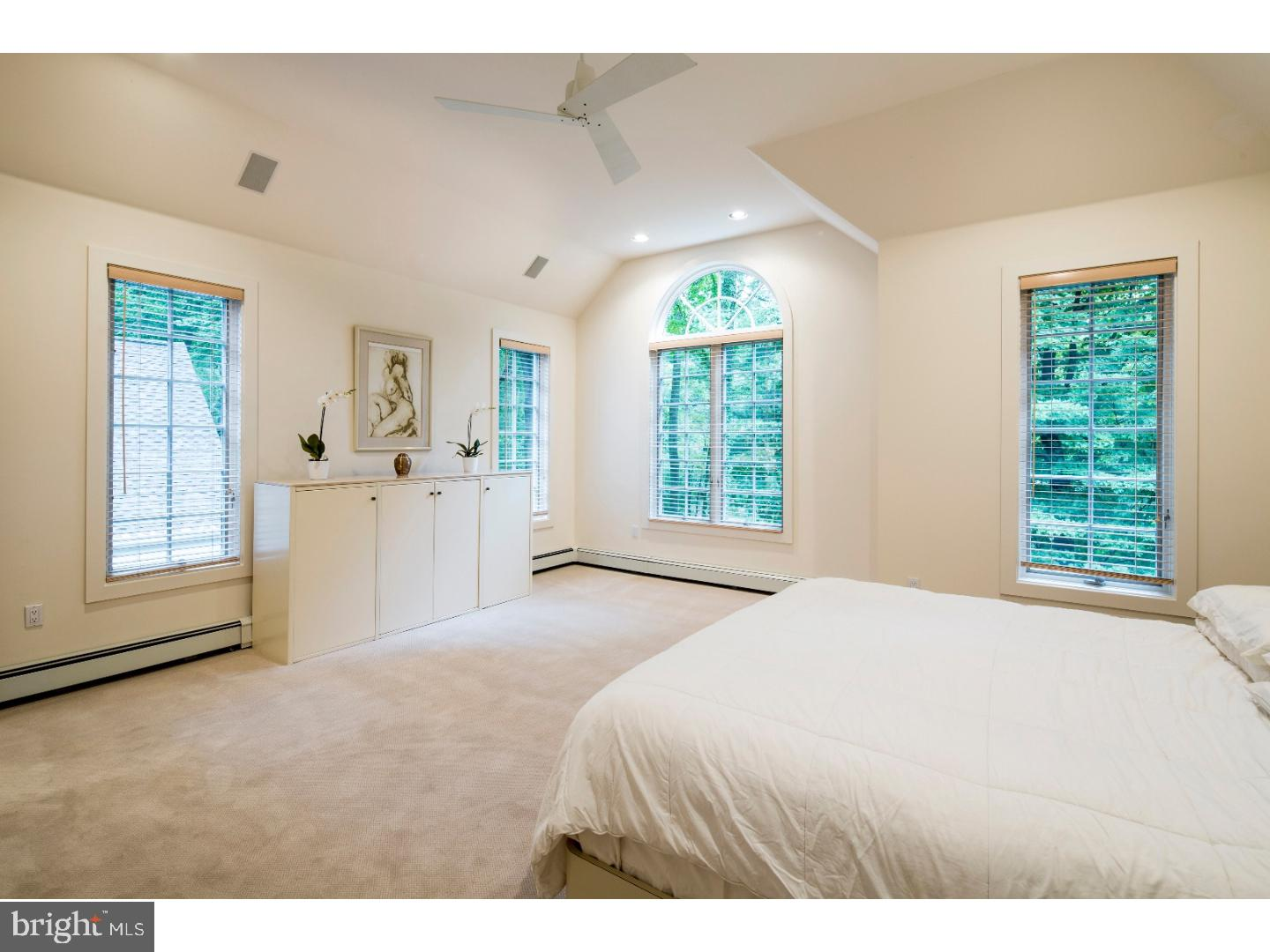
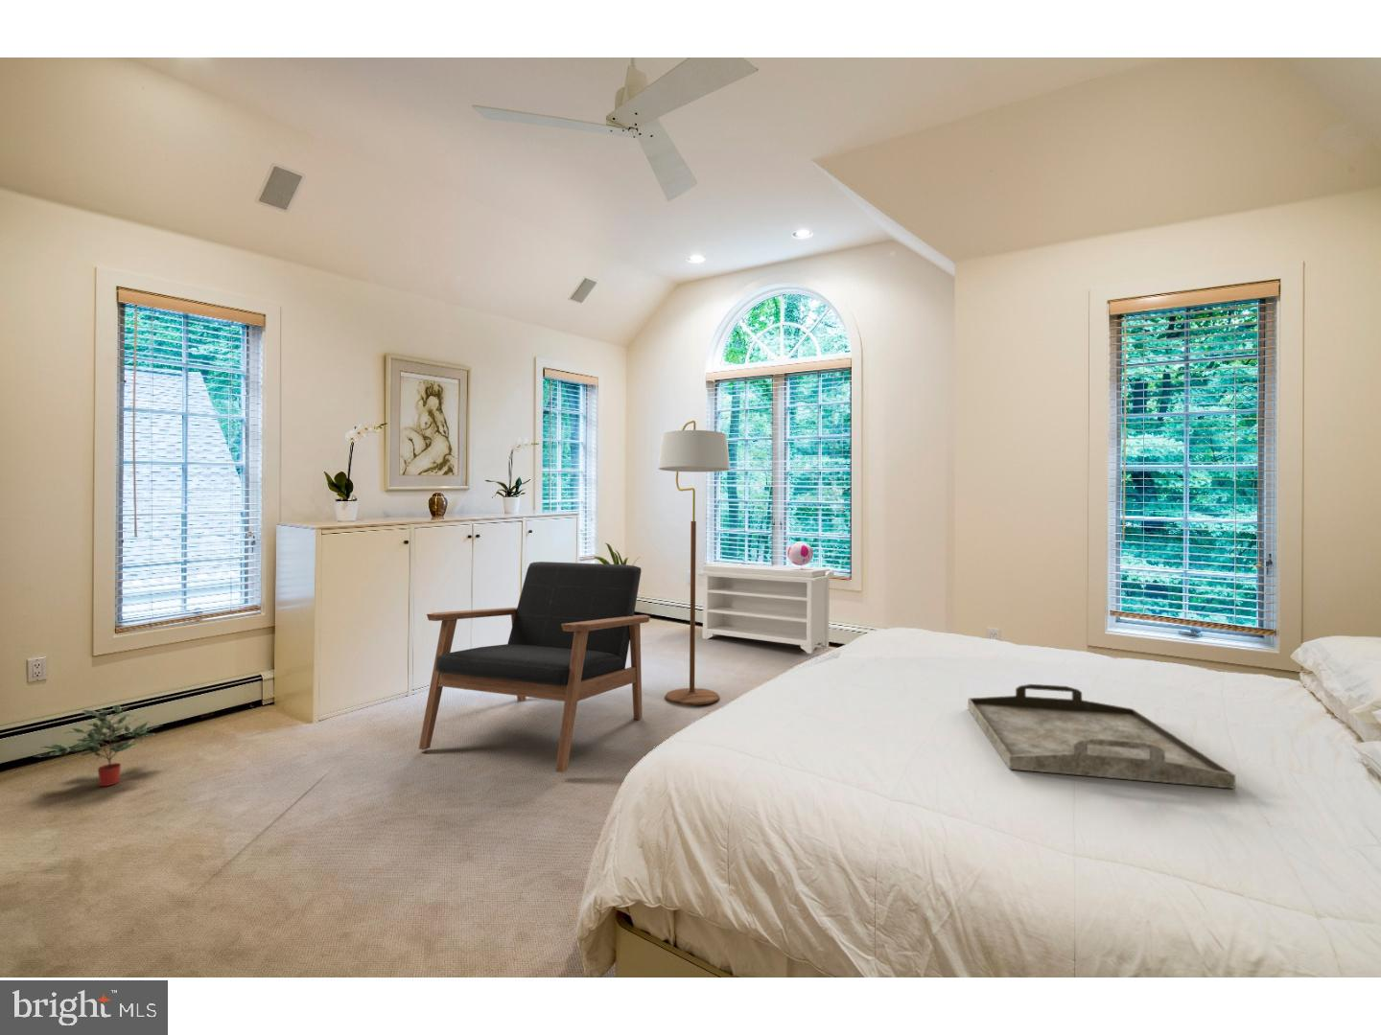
+ house plant (619, 563)
+ plush toy (800, 554)
+ floor lamp (690, 558)
+ serving tray (1078, 724)
+ bench (764, 604)
+ potted plant (102, 743)
+ armchair (543, 649)
